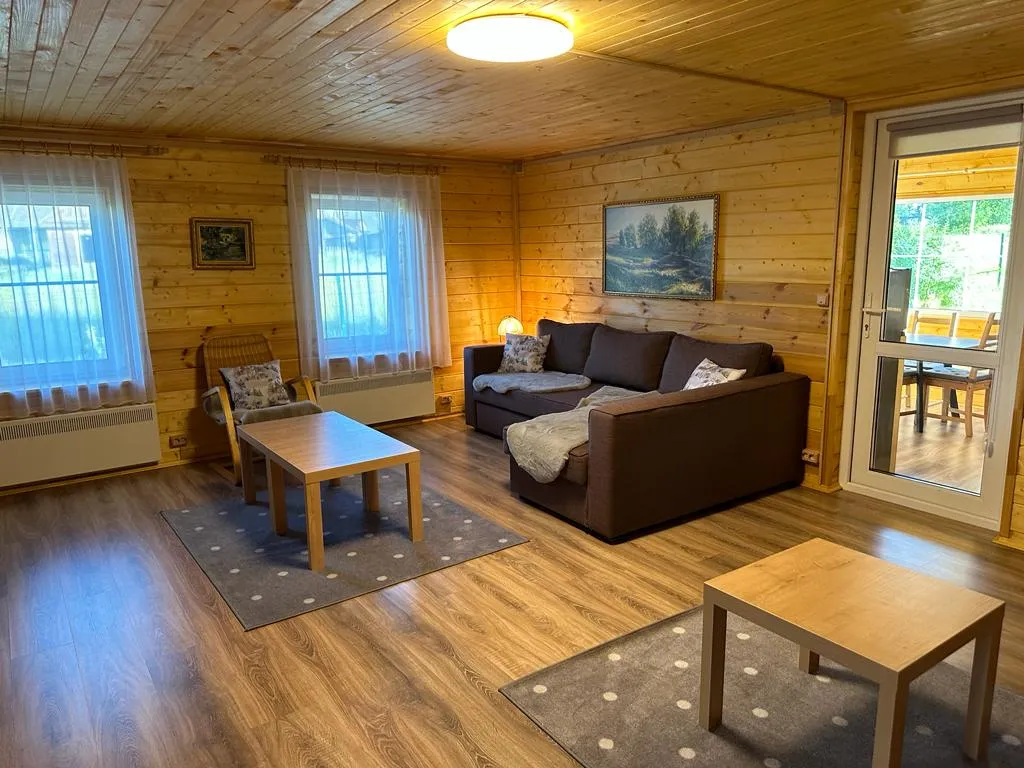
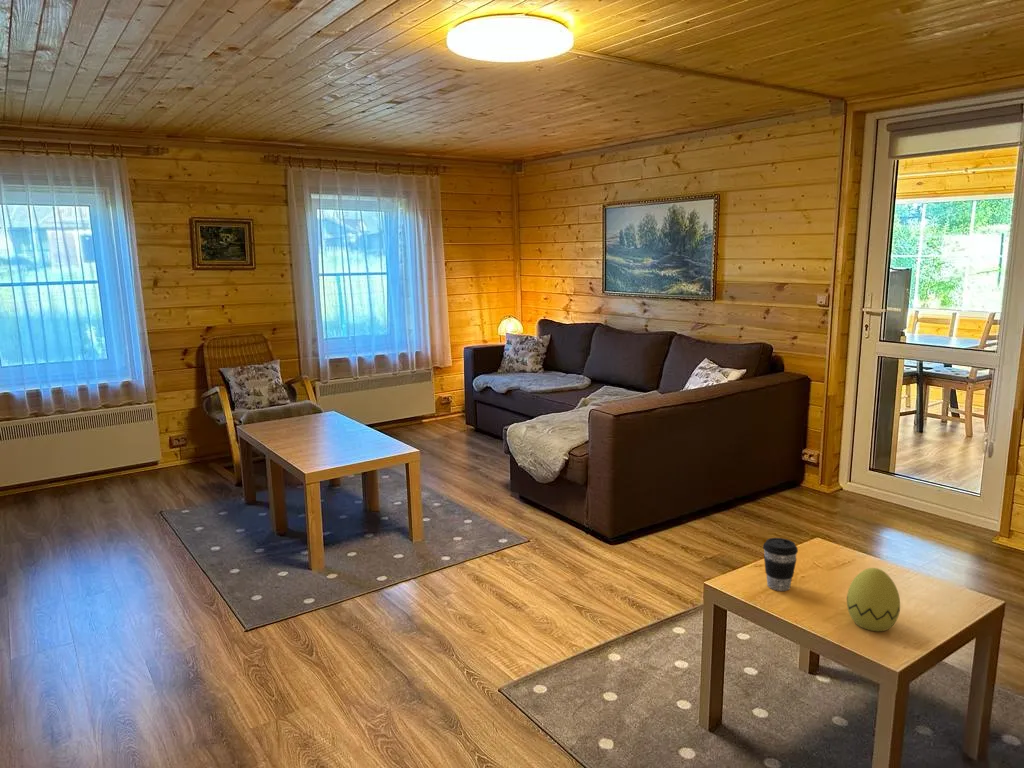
+ decorative egg (873, 596)
+ coffee cup (779, 564)
